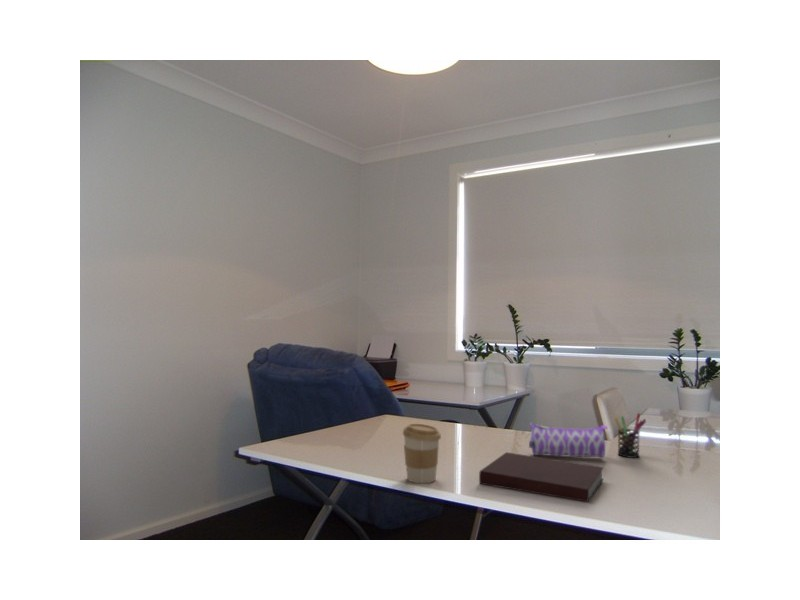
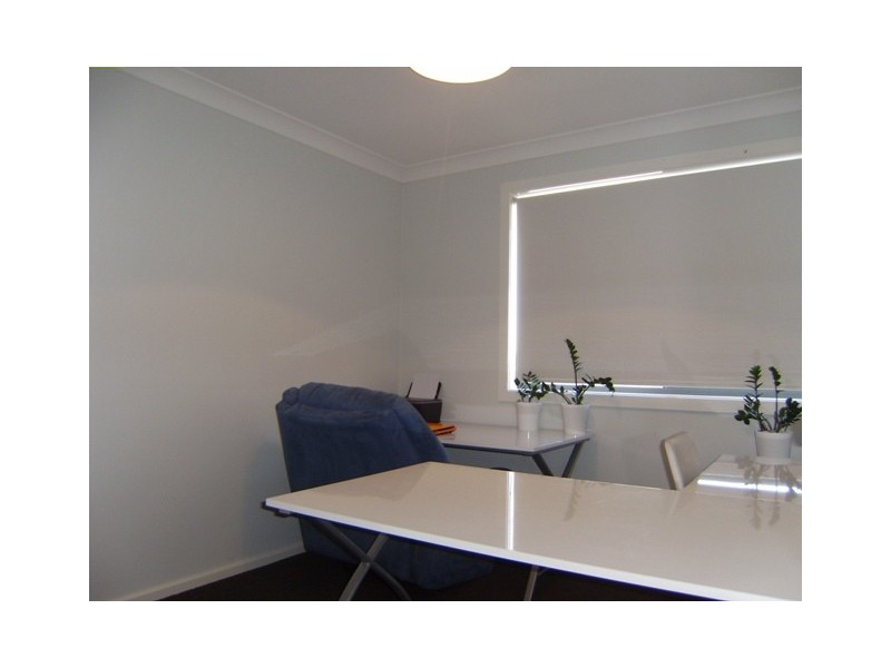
- pencil case (566, 439)
- pen holder (628, 433)
- coffee cup (421, 451)
- notebook (542, 475)
